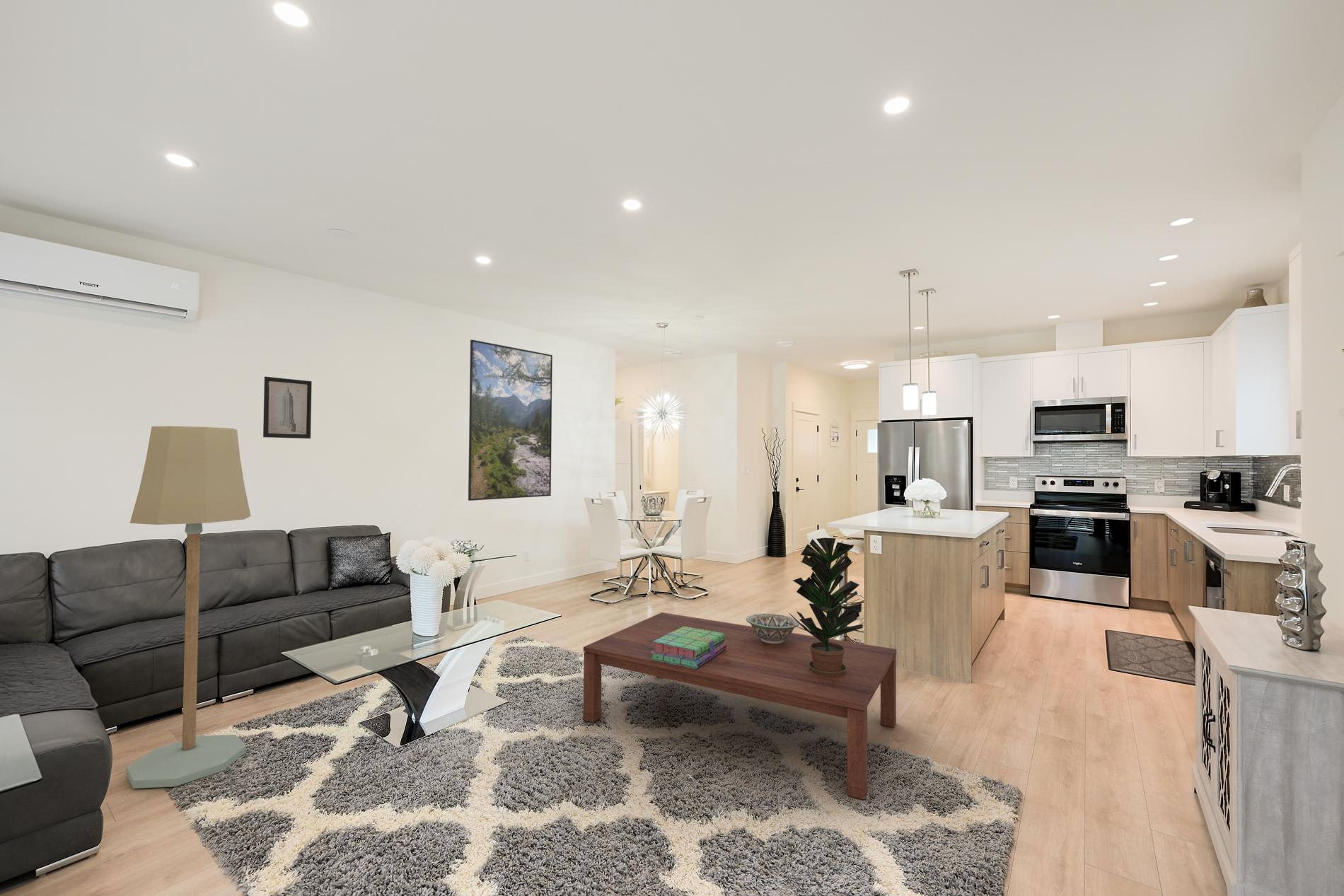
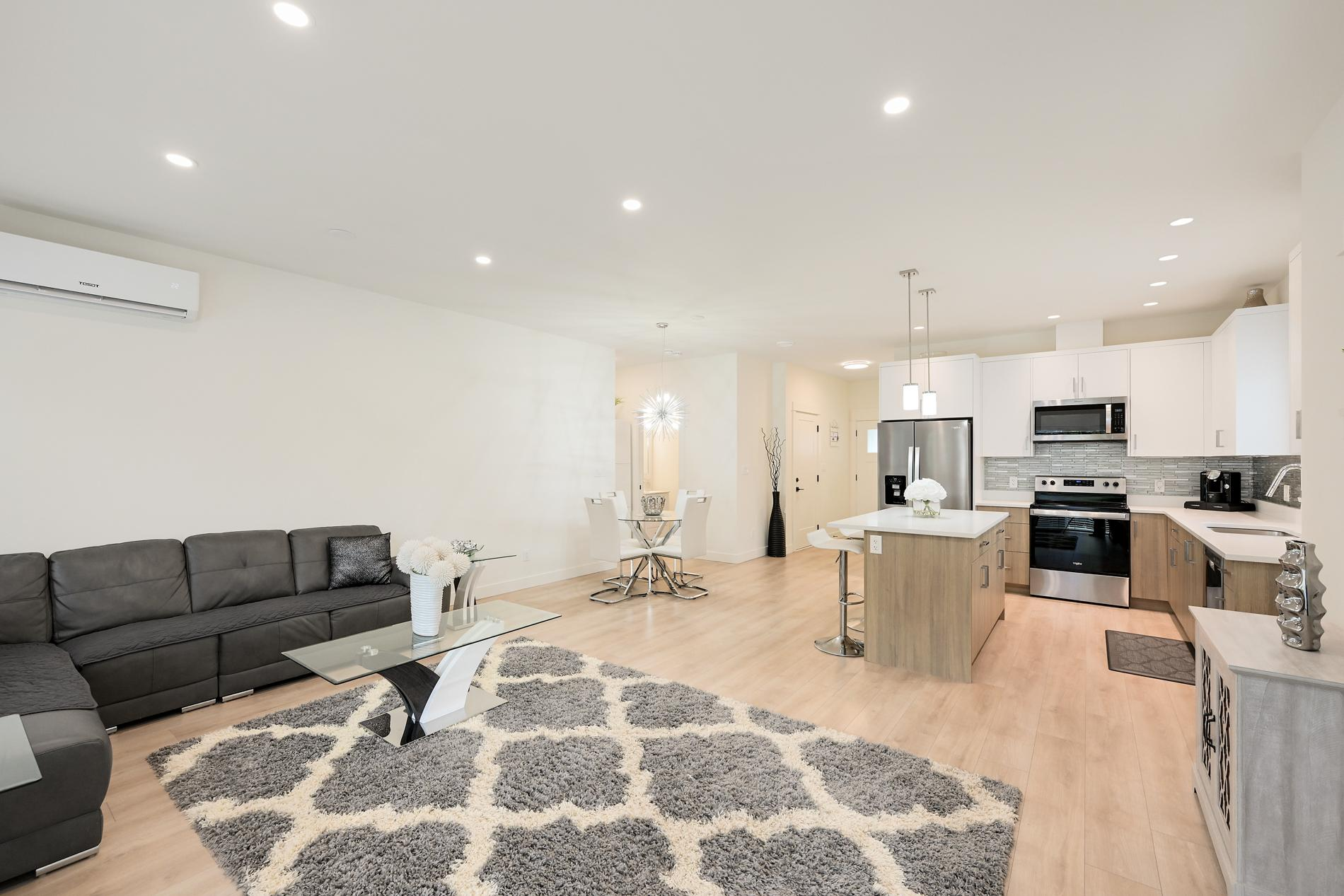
- decorative bowl (772, 629)
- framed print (513, 422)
- floor lamp (192, 594)
- stack of books (689, 645)
- potted plant (832, 606)
- wall art (288, 408)
- coffee table (739, 685)
